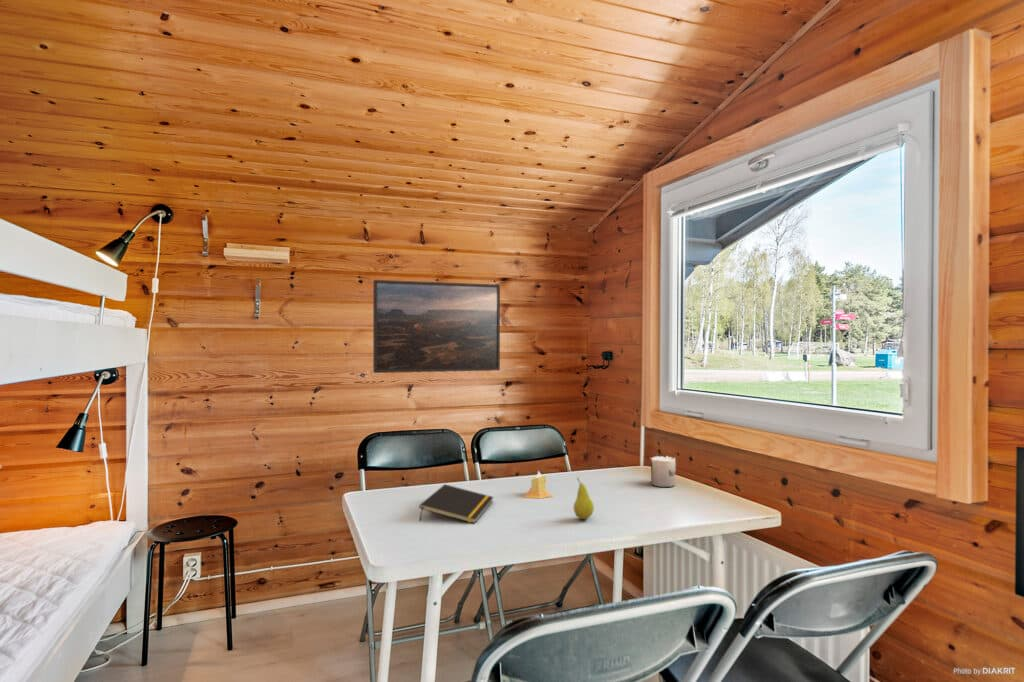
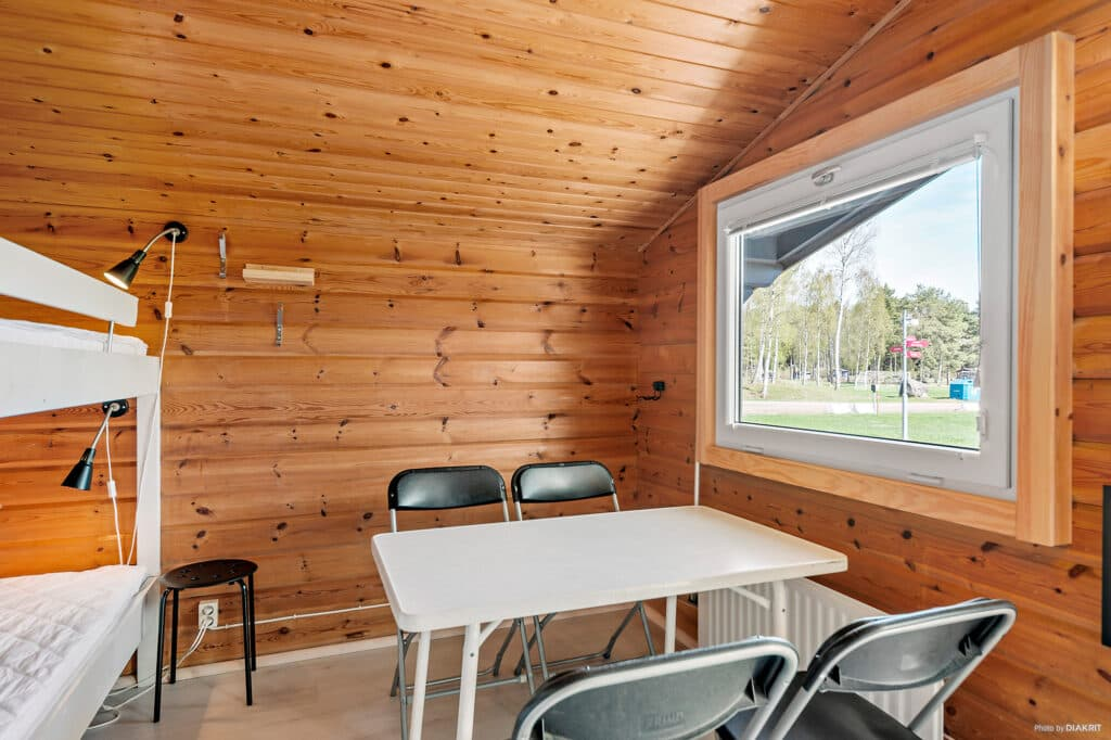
- notepad (458, 502)
- candle (537, 483)
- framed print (439, 327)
- mug (666, 470)
- fruit (583, 498)
